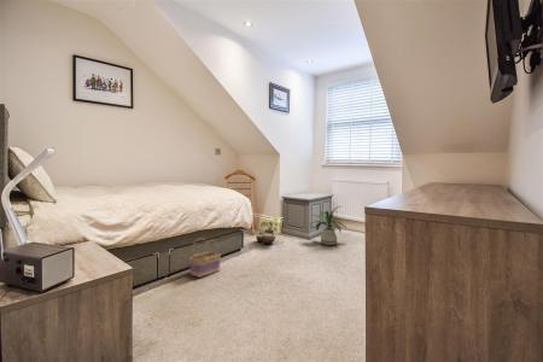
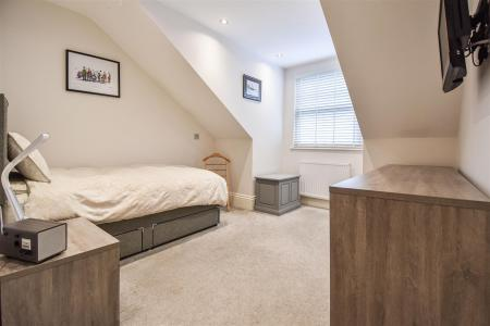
- potted plant (269, 229)
- house plant (326, 223)
- basket (205, 256)
